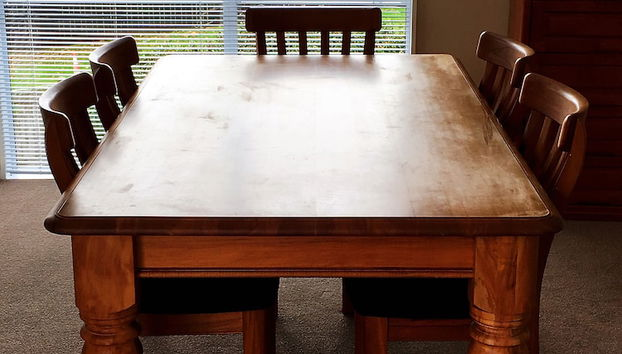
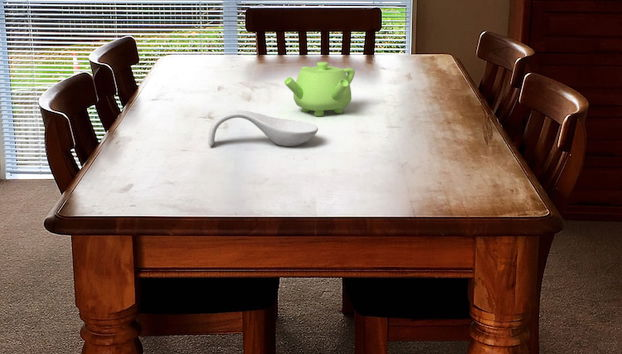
+ teapot (321, 87)
+ spoon rest (263, 127)
